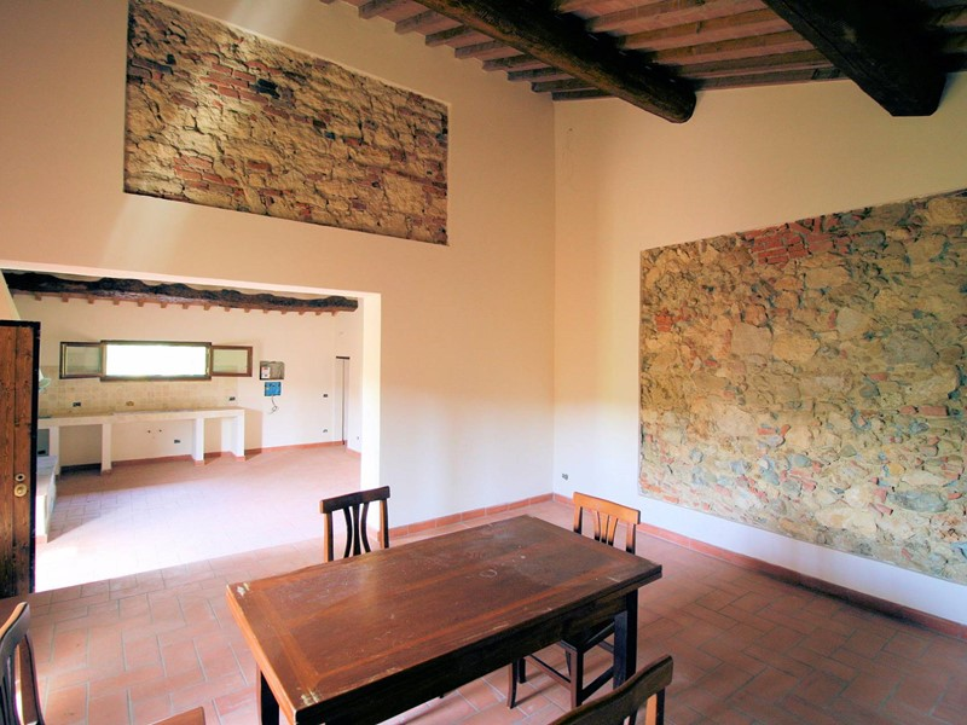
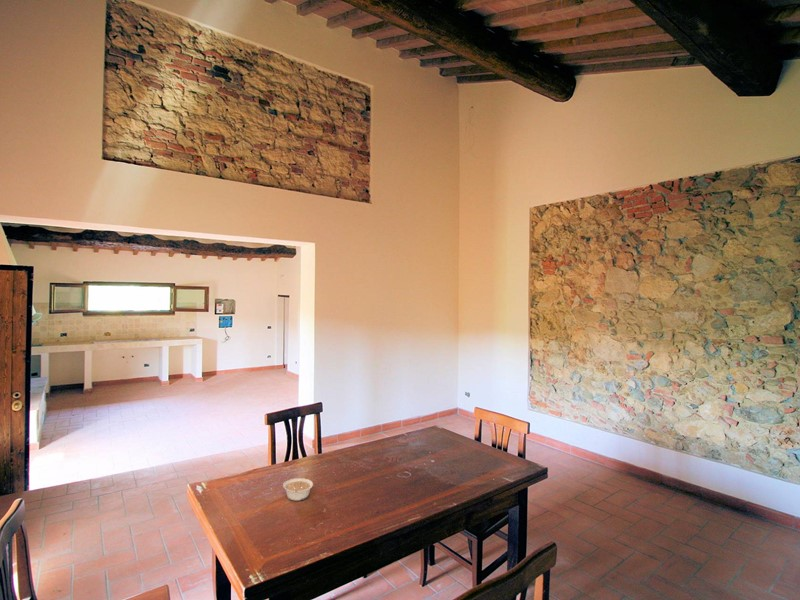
+ legume (298, 489)
